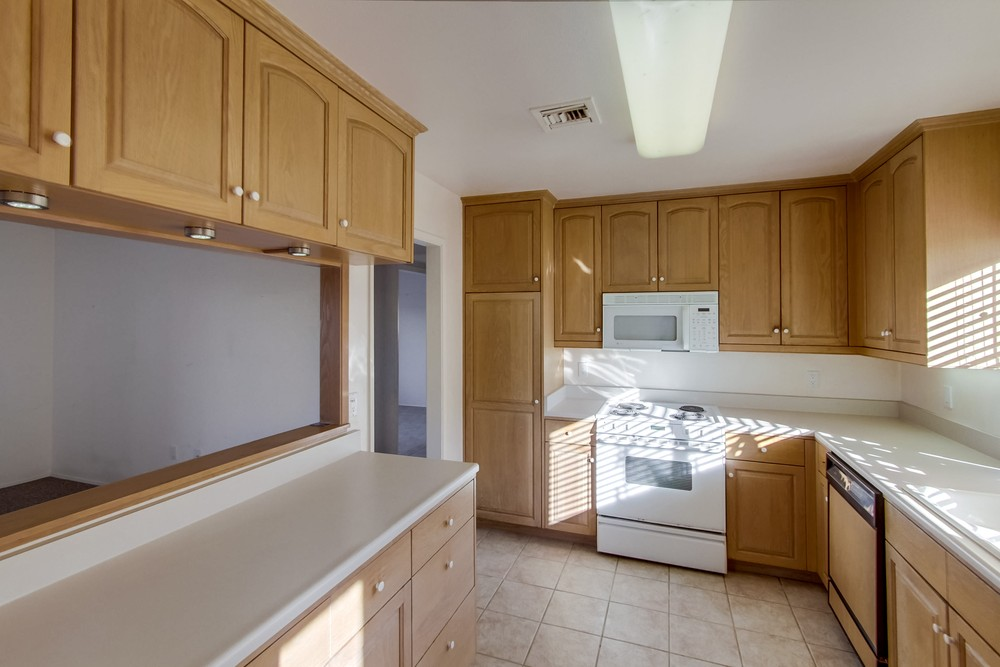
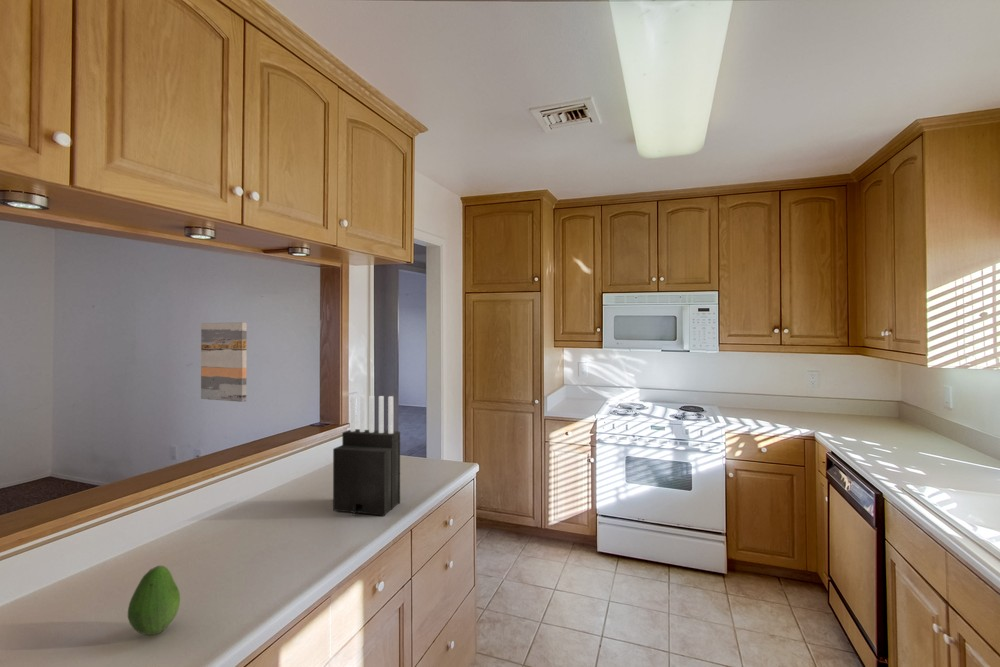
+ knife block (365, 452)
+ fruit (154, 600)
+ wall art (223, 361)
